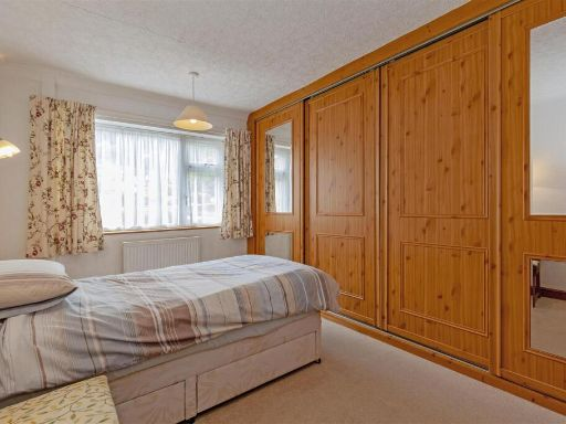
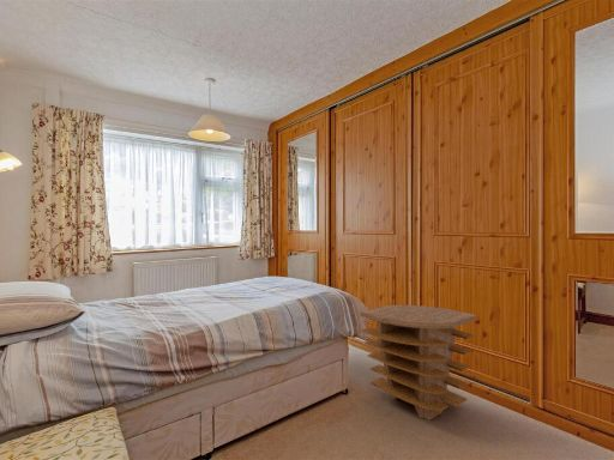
+ side table (416, 358)
